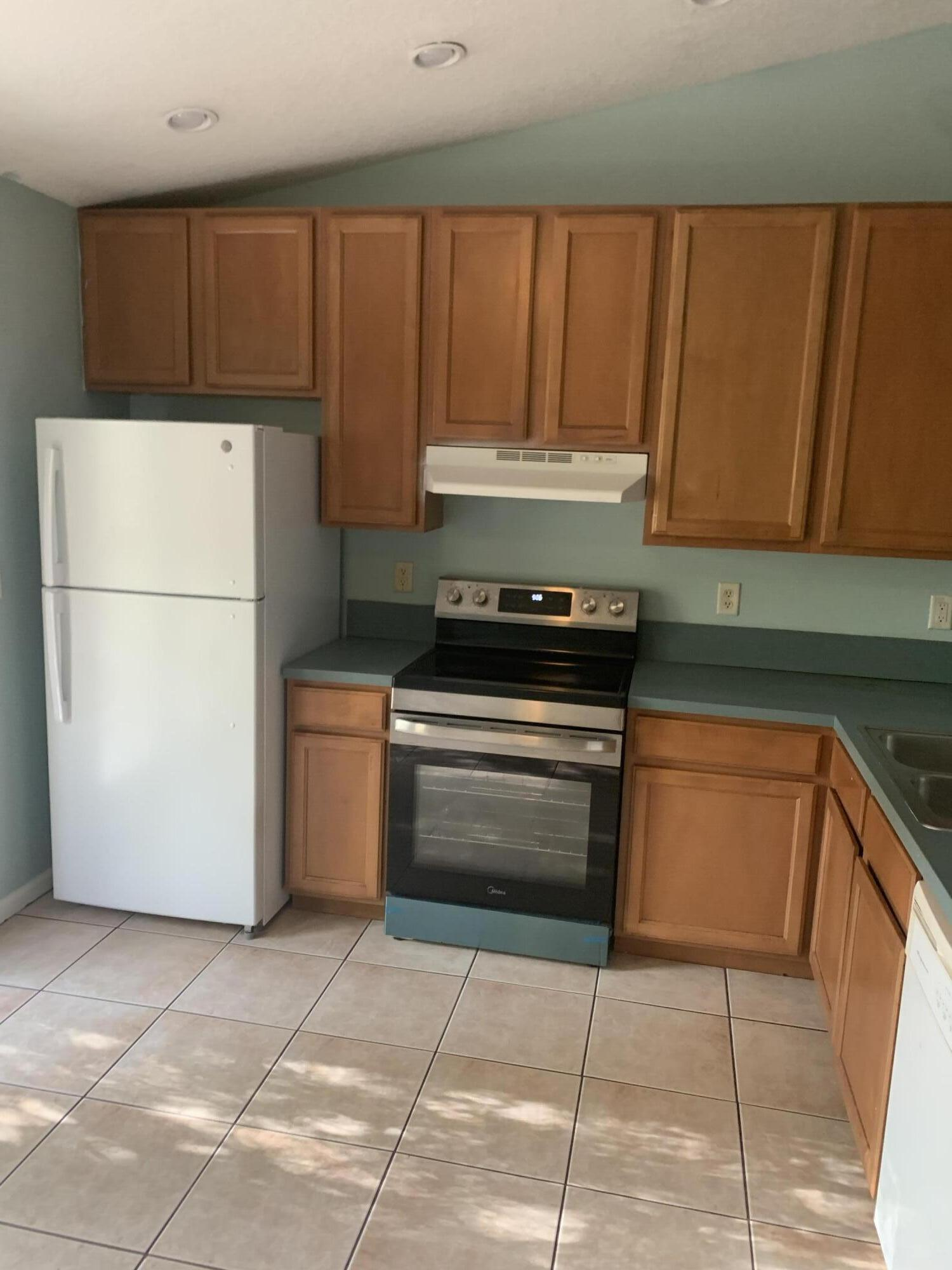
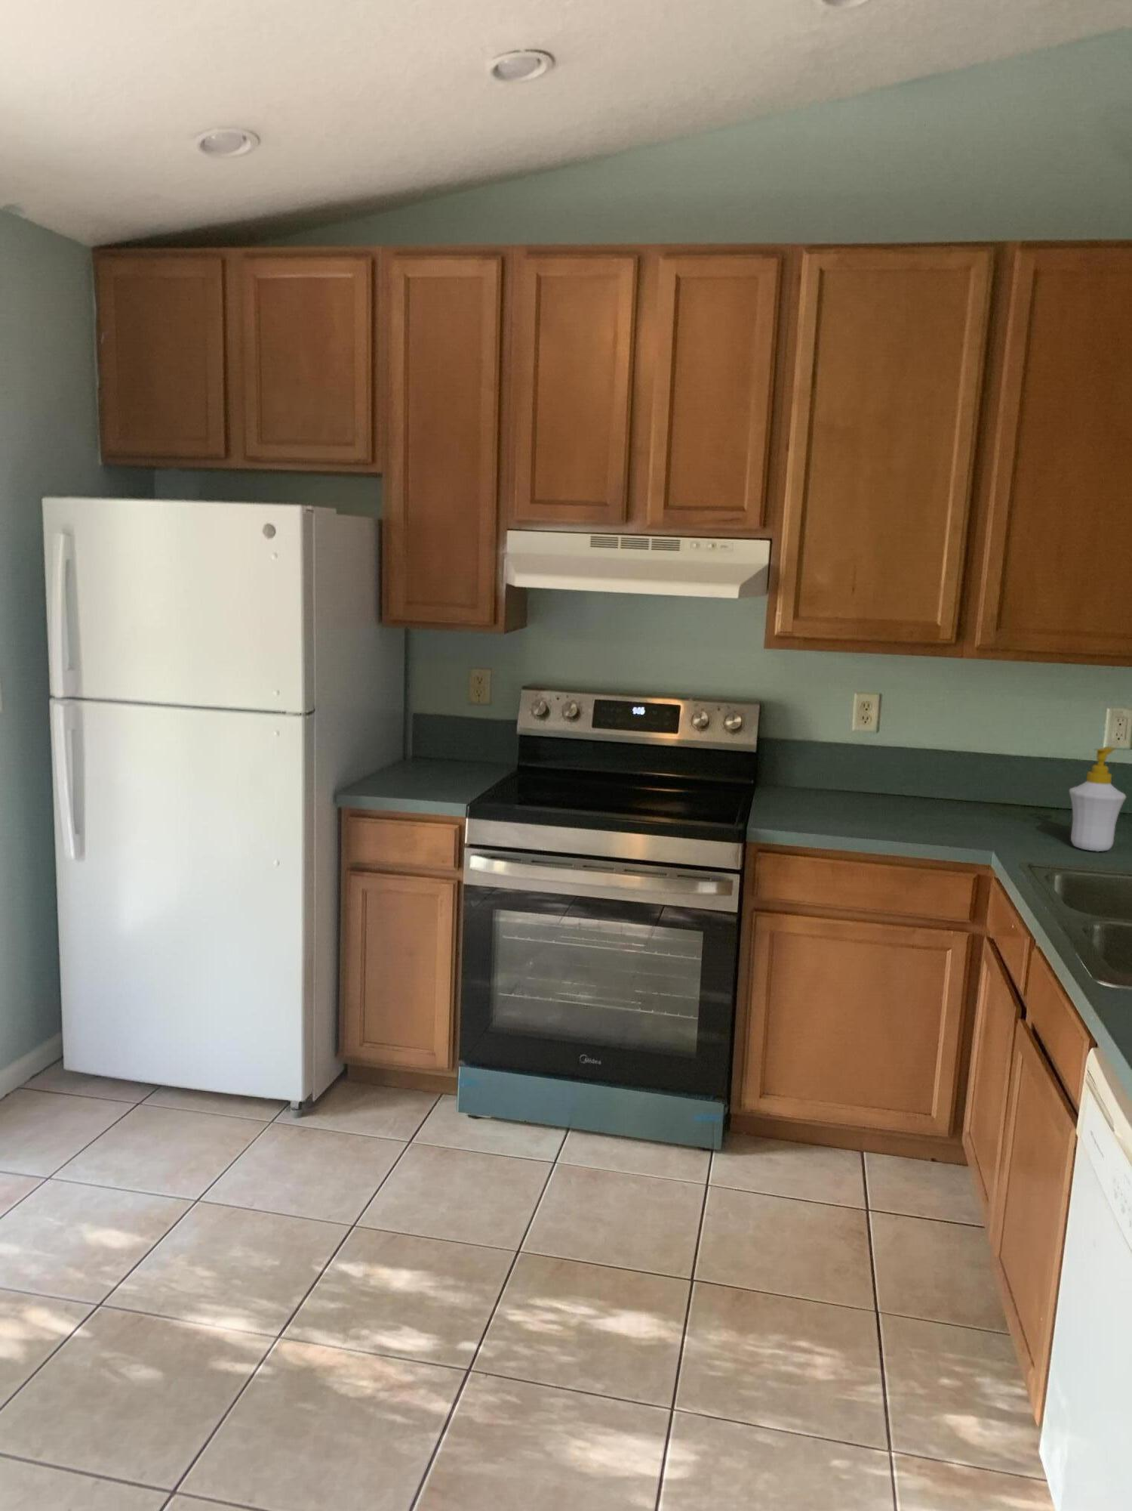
+ soap bottle (1096, 798)
